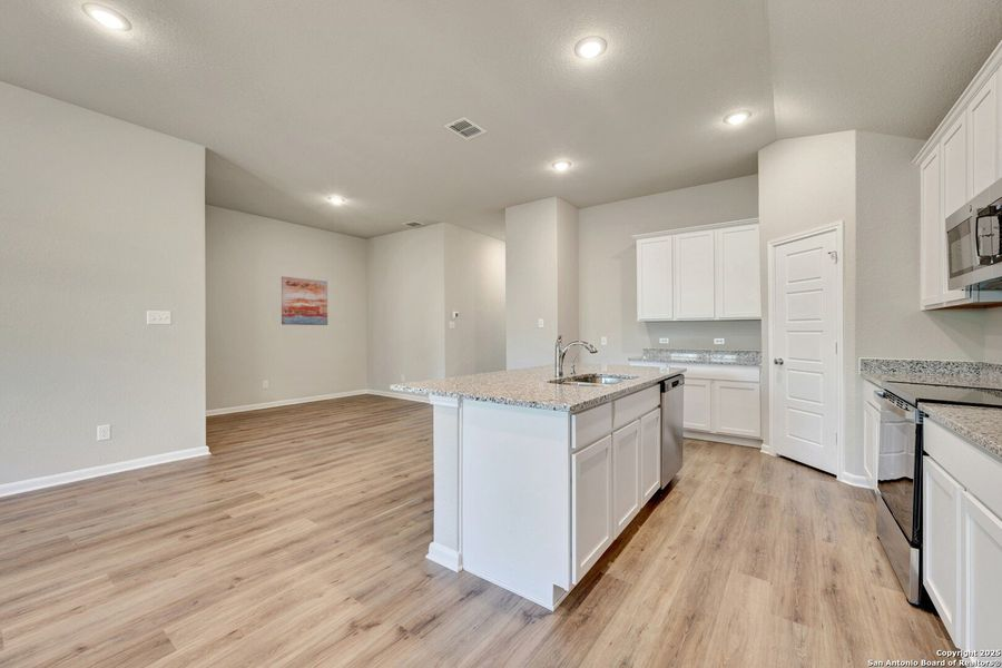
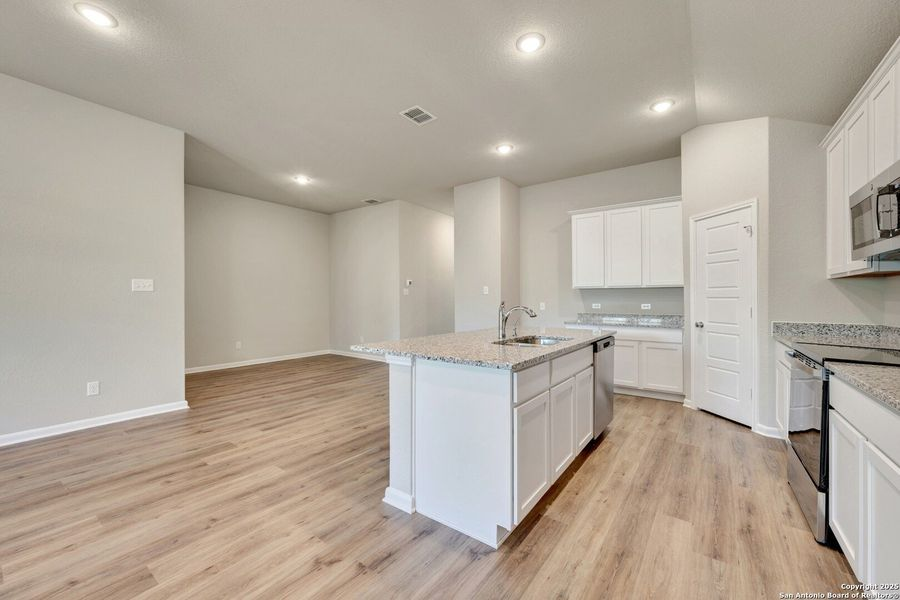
- wall art (305, 302)
